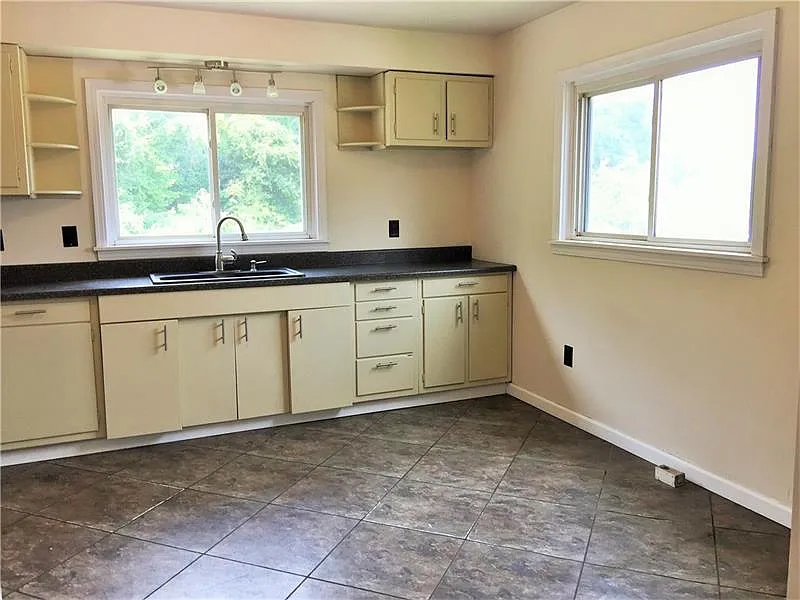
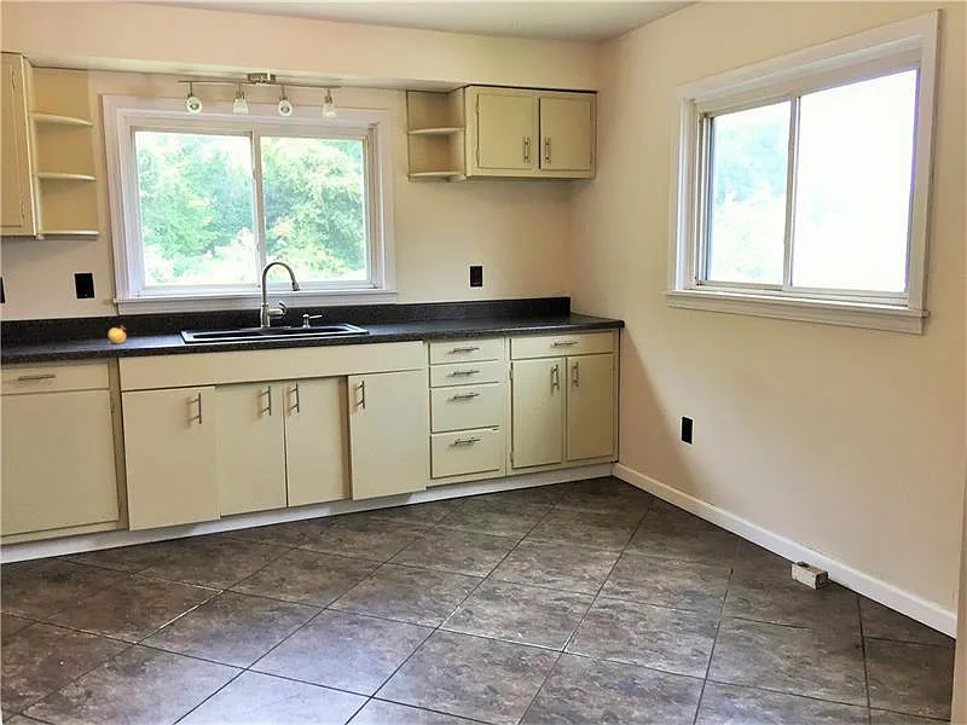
+ fruit (116, 334)
